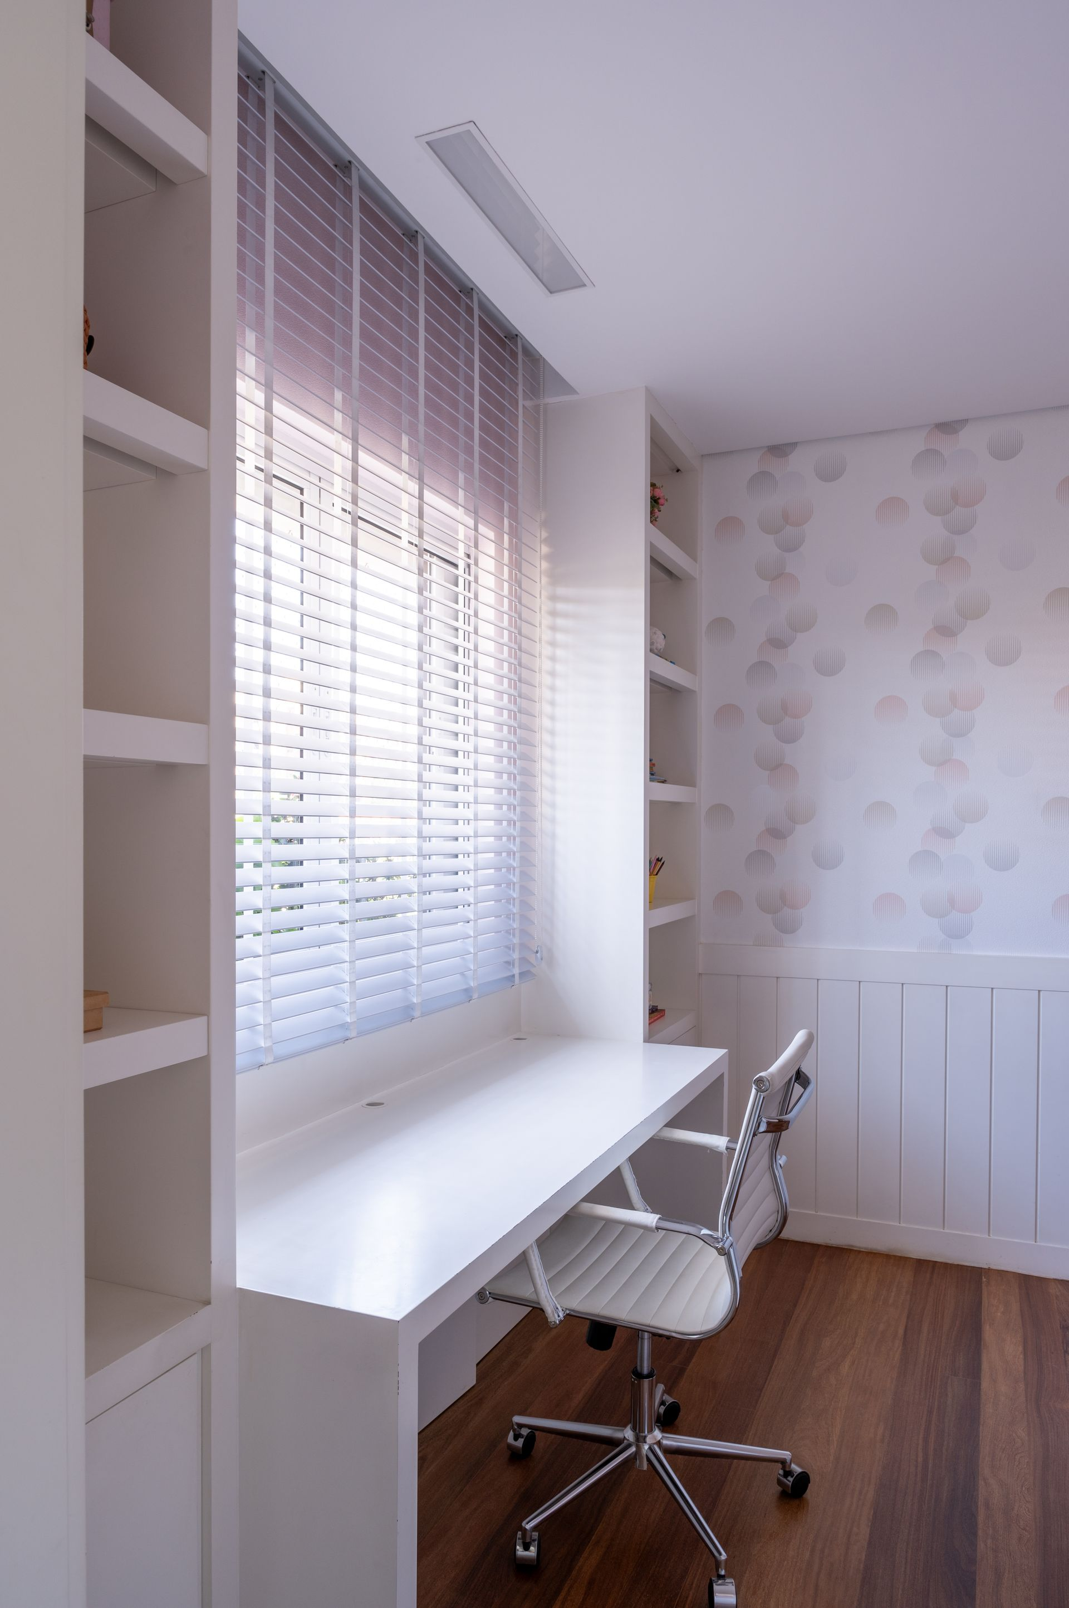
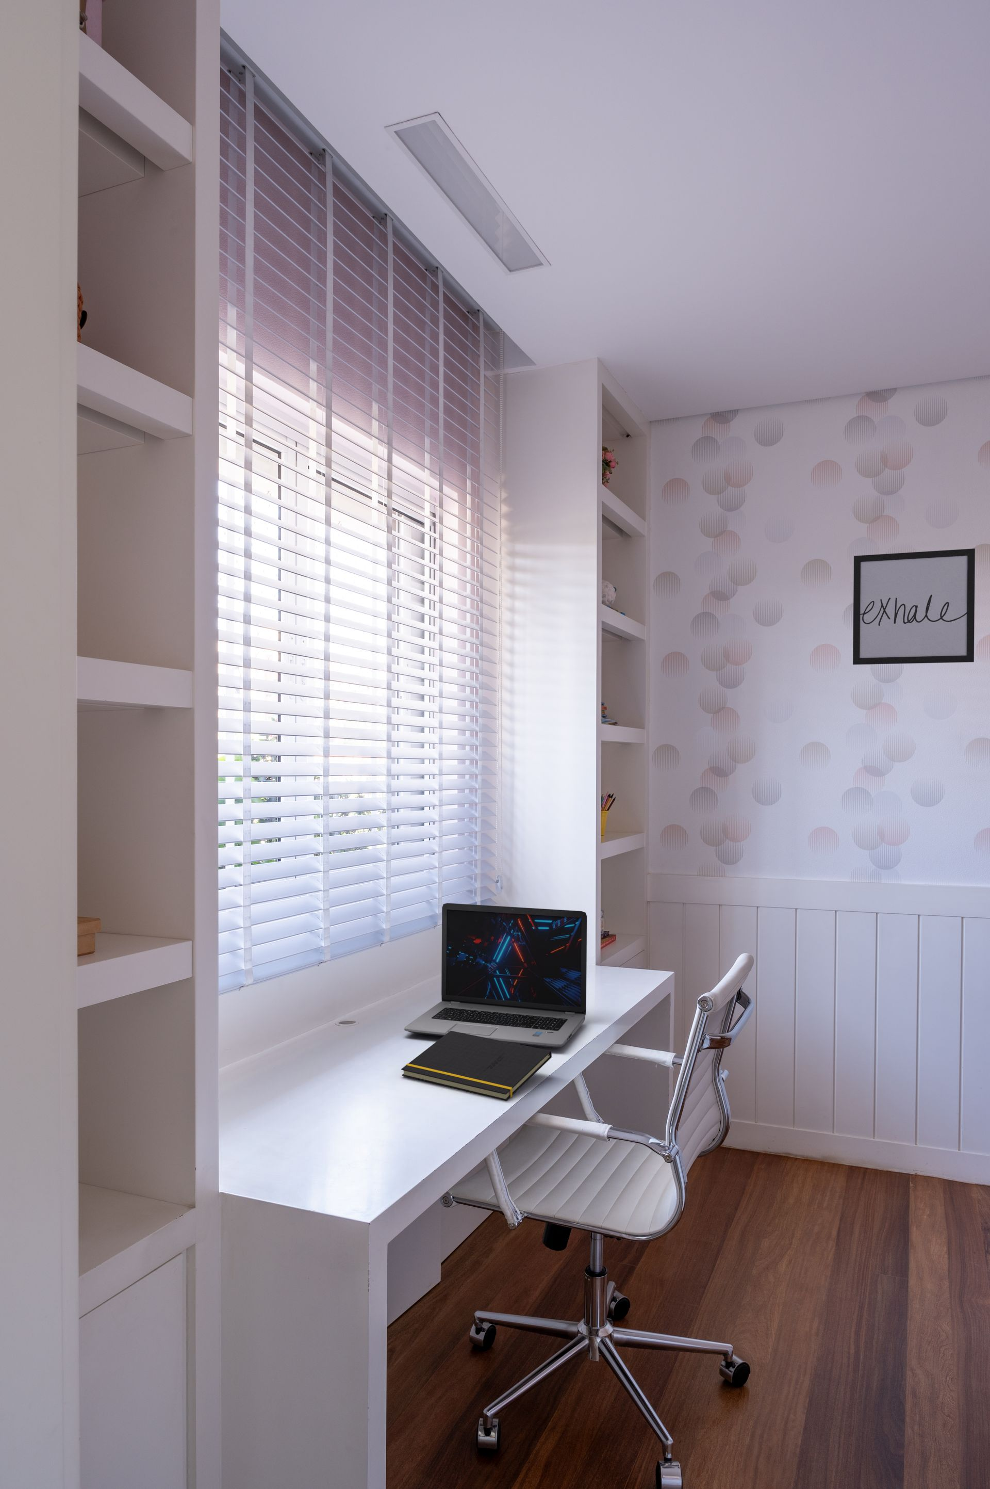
+ notepad (476, 1062)
+ wall art (913, 608)
+ laptop (497, 972)
